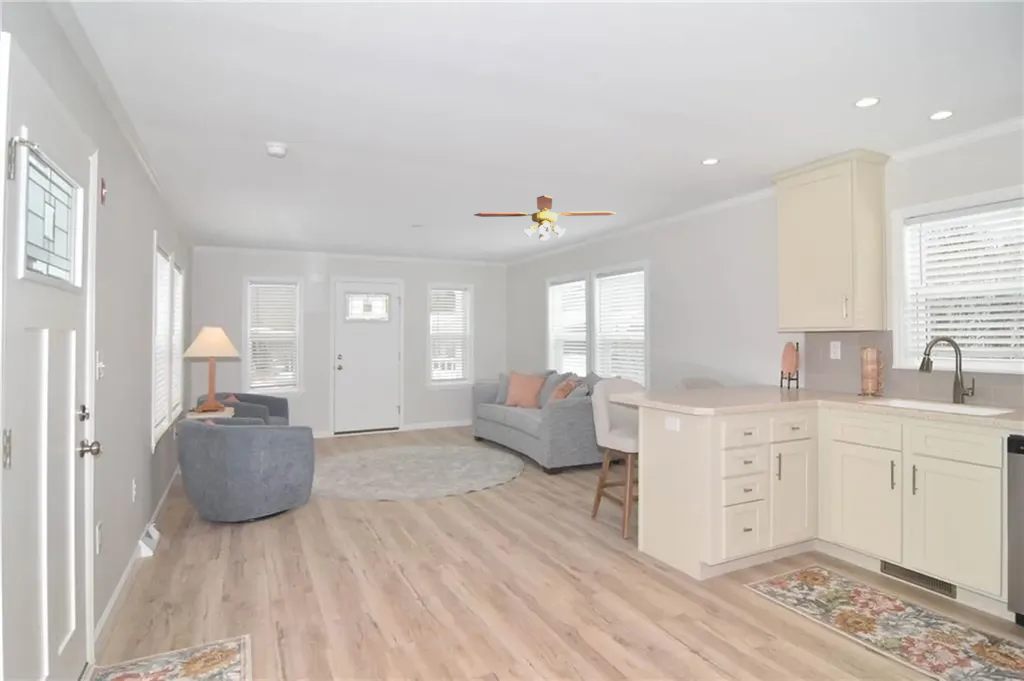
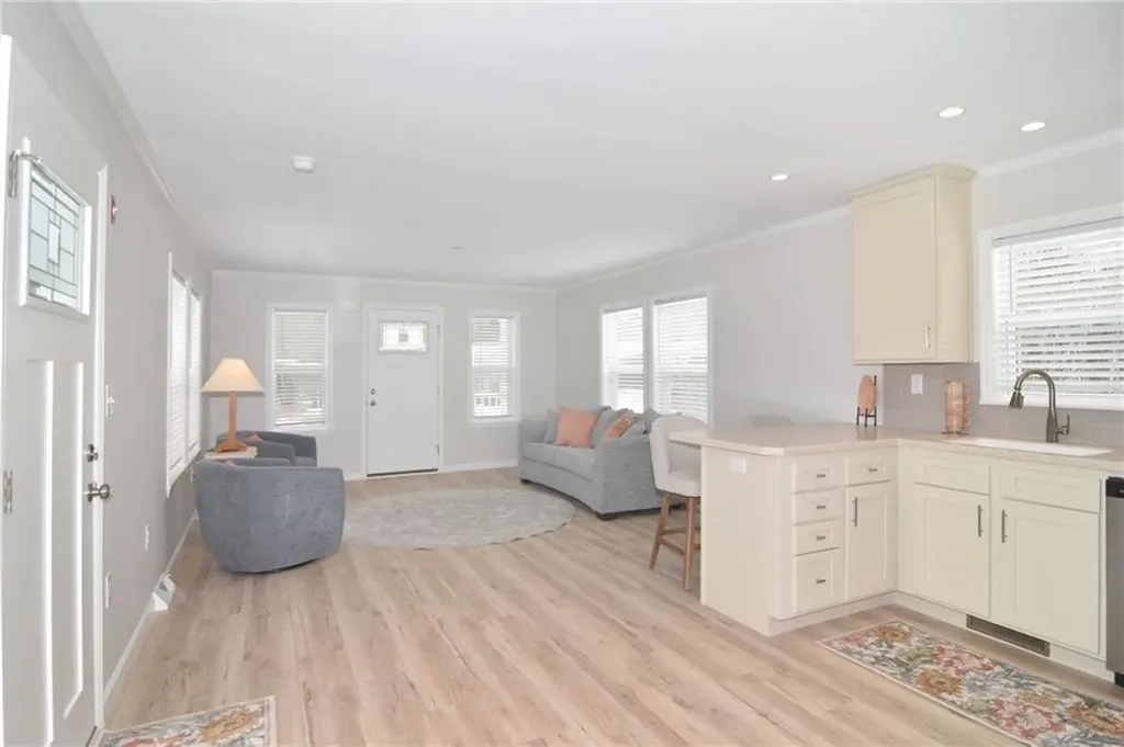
- ceiling fan (544, 218)
